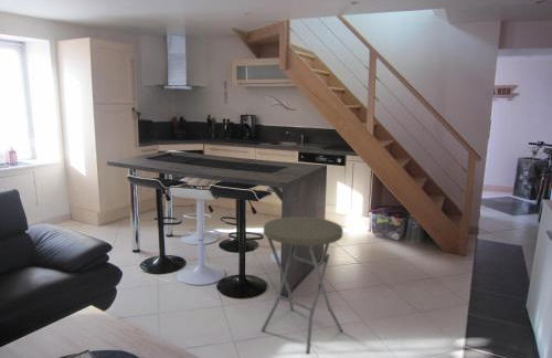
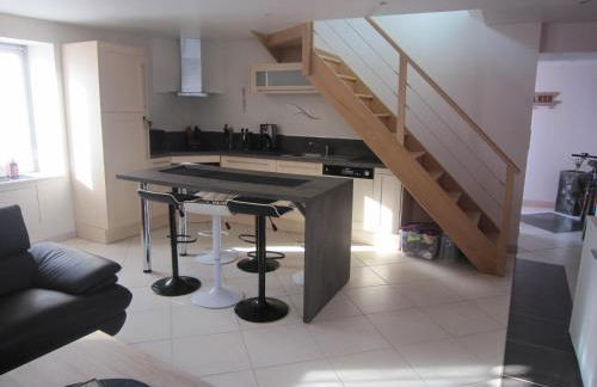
- side table (288, 285)
